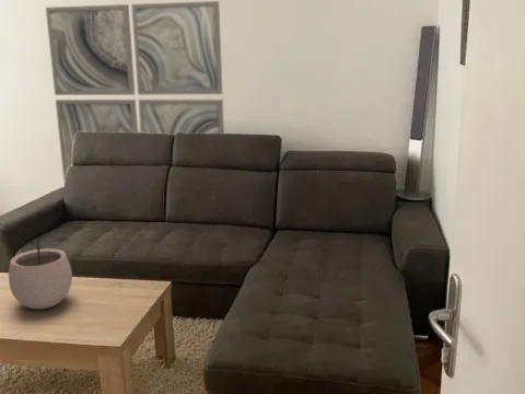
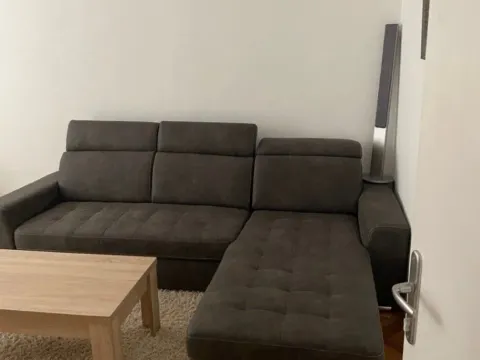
- wall art (138, 94)
- plant pot (39, 270)
